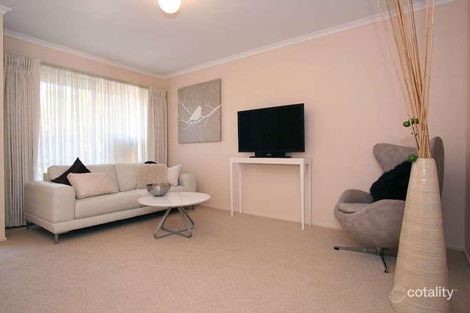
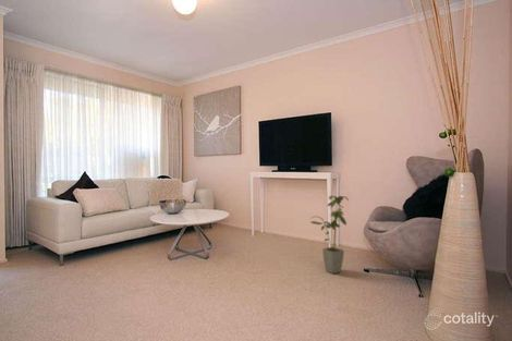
+ house plant (328, 232)
